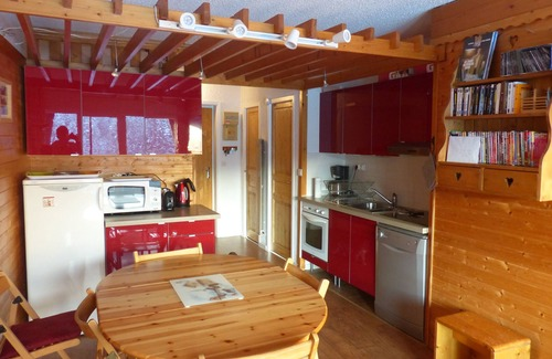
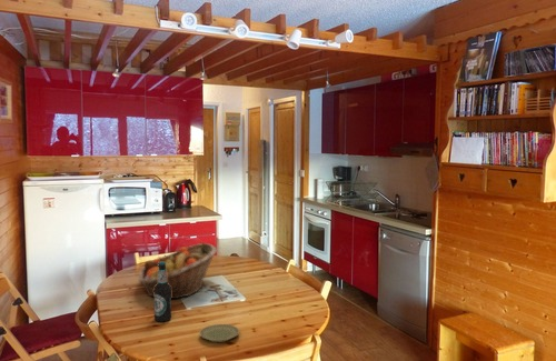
+ plate (219, 333)
+ fruit basket (178, 268)
+ bottle (162, 291)
